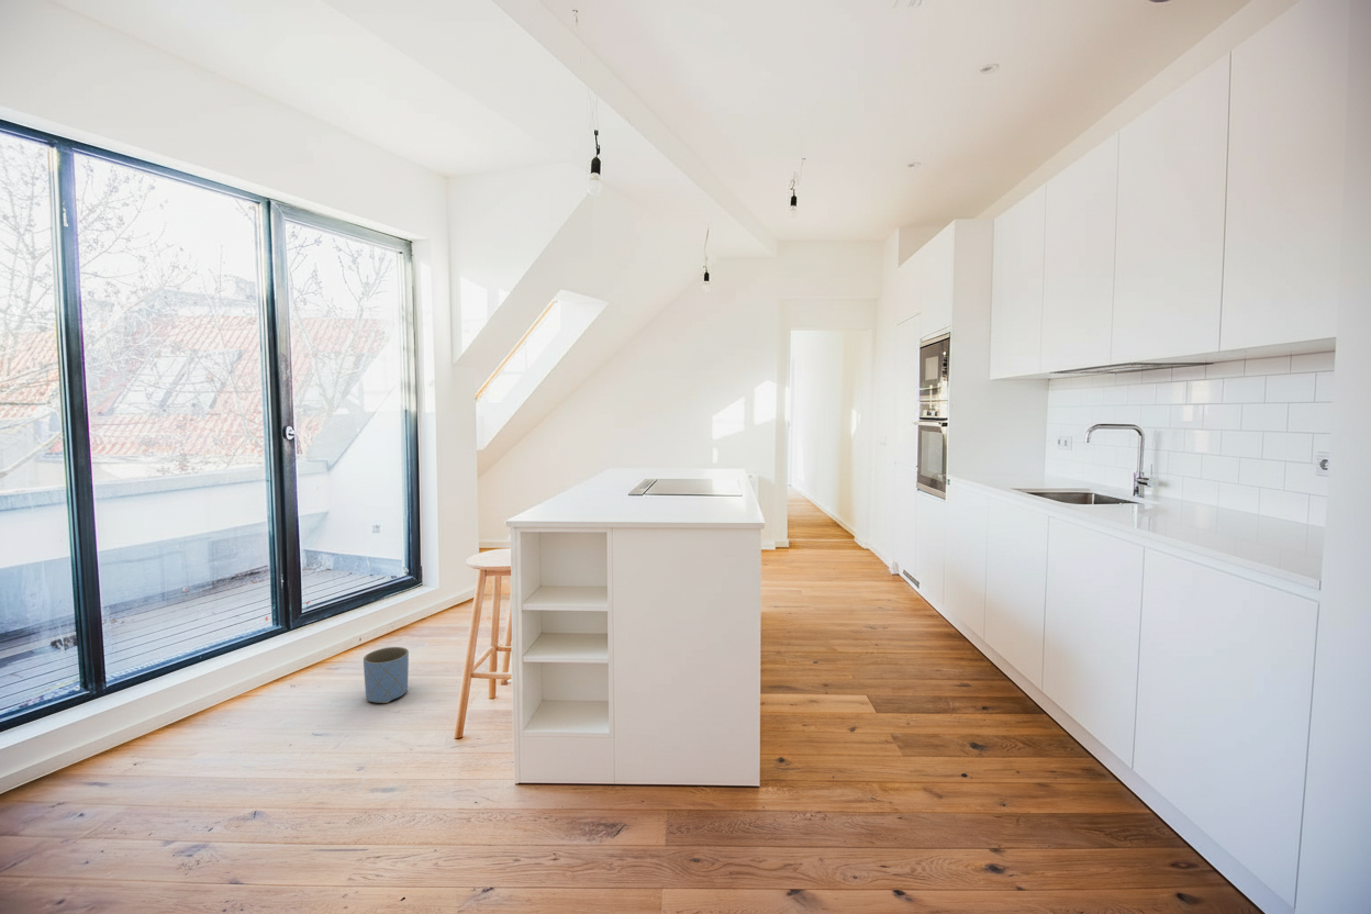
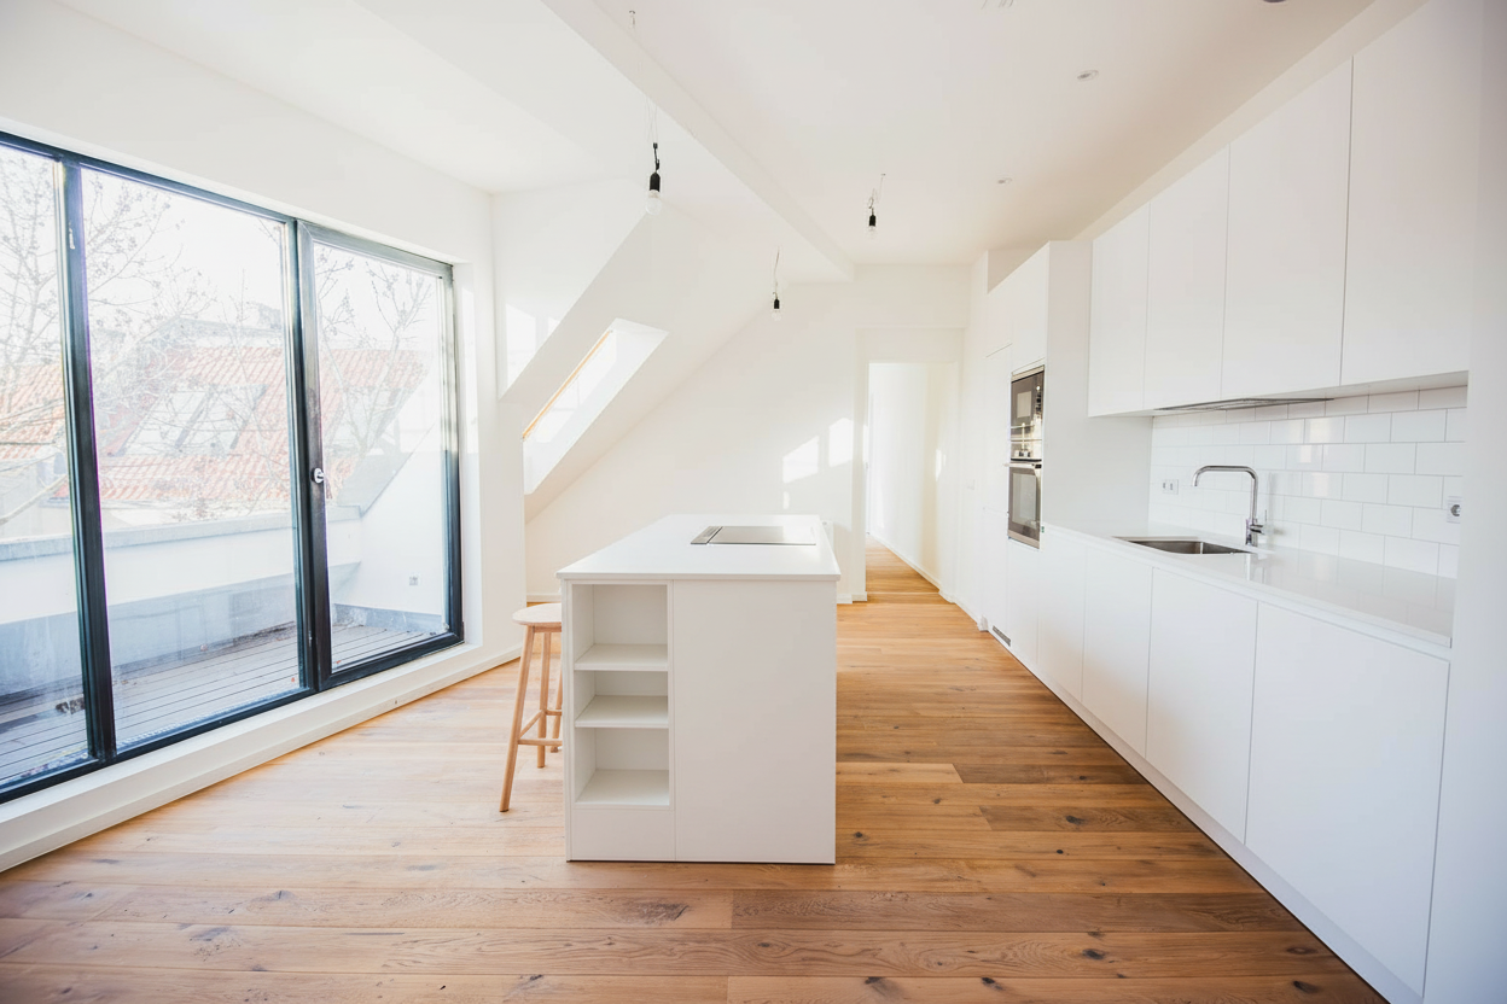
- planter (387, 675)
